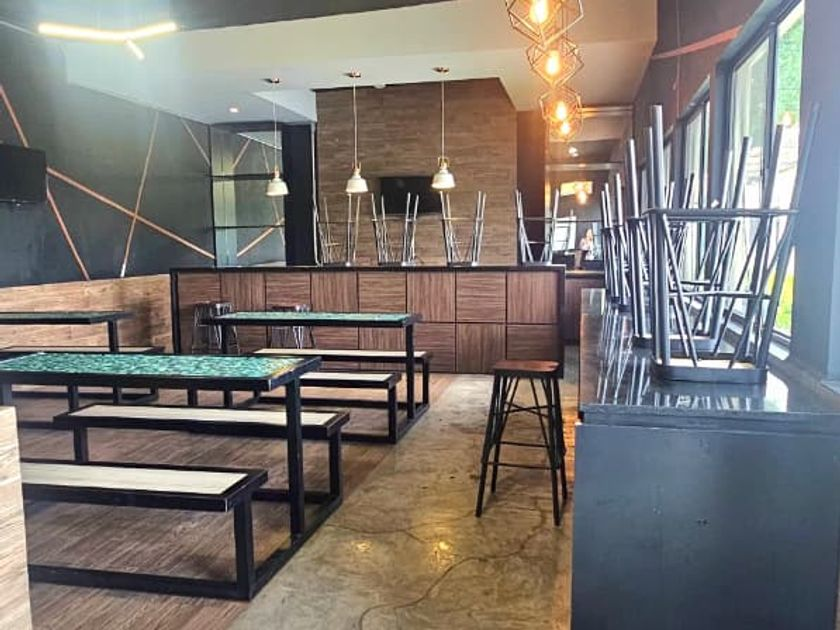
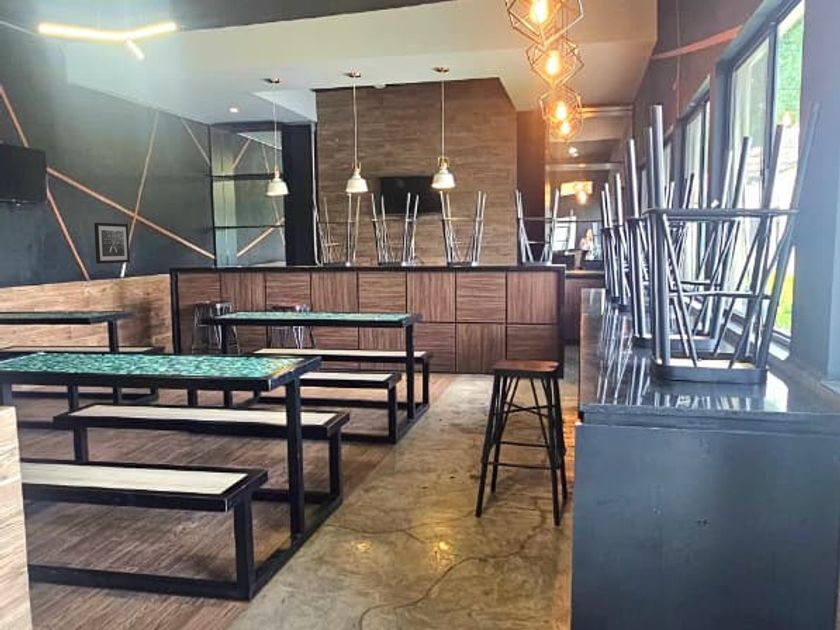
+ wall art (112, 243)
